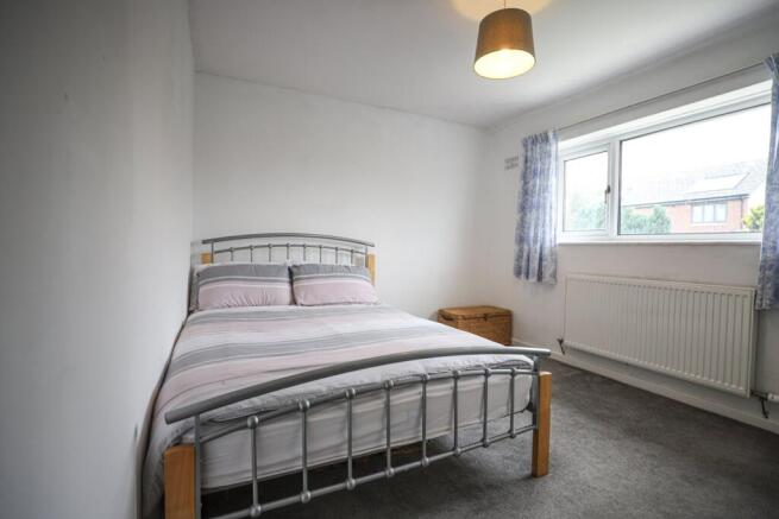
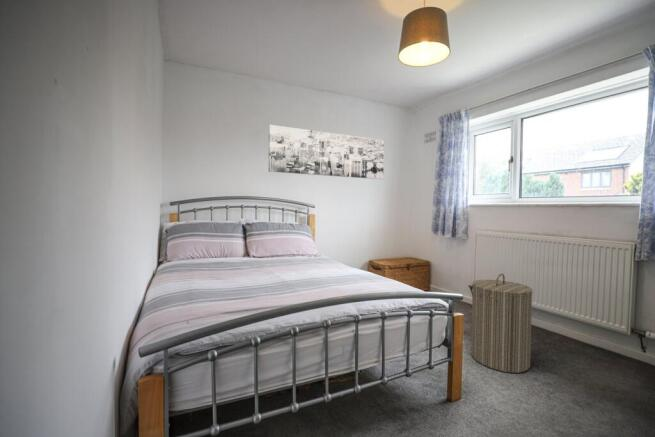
+ wall art (331, 154)
+ laundry hamper (500, 316)
